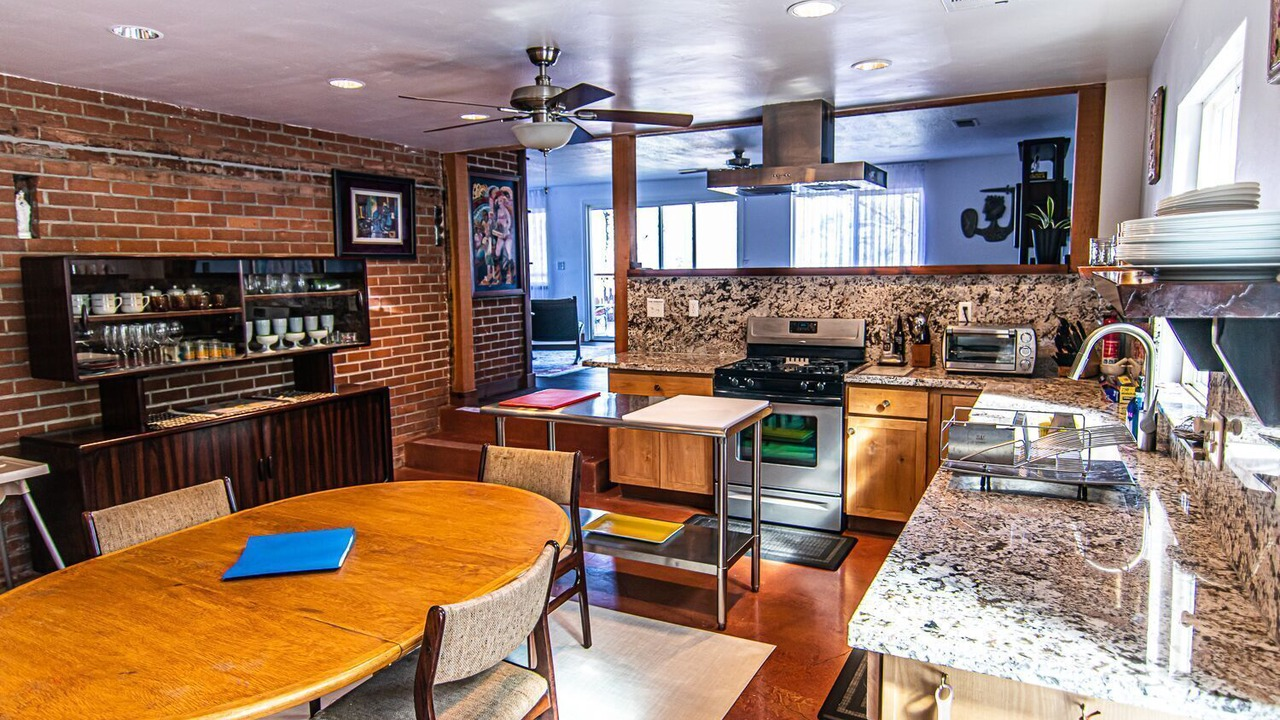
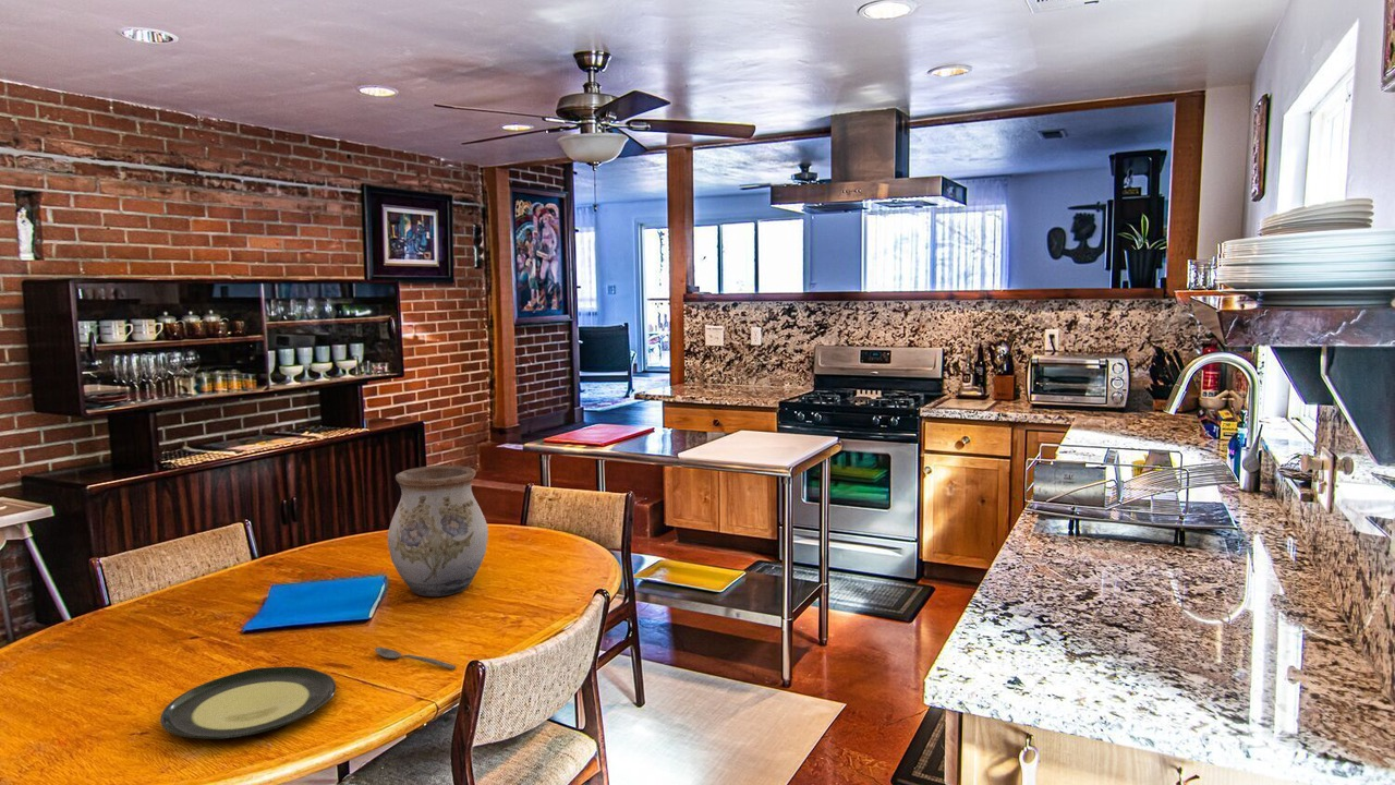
+ plate (252, 704)
+ vase (438, 531)
+ spoon (414, 657)
